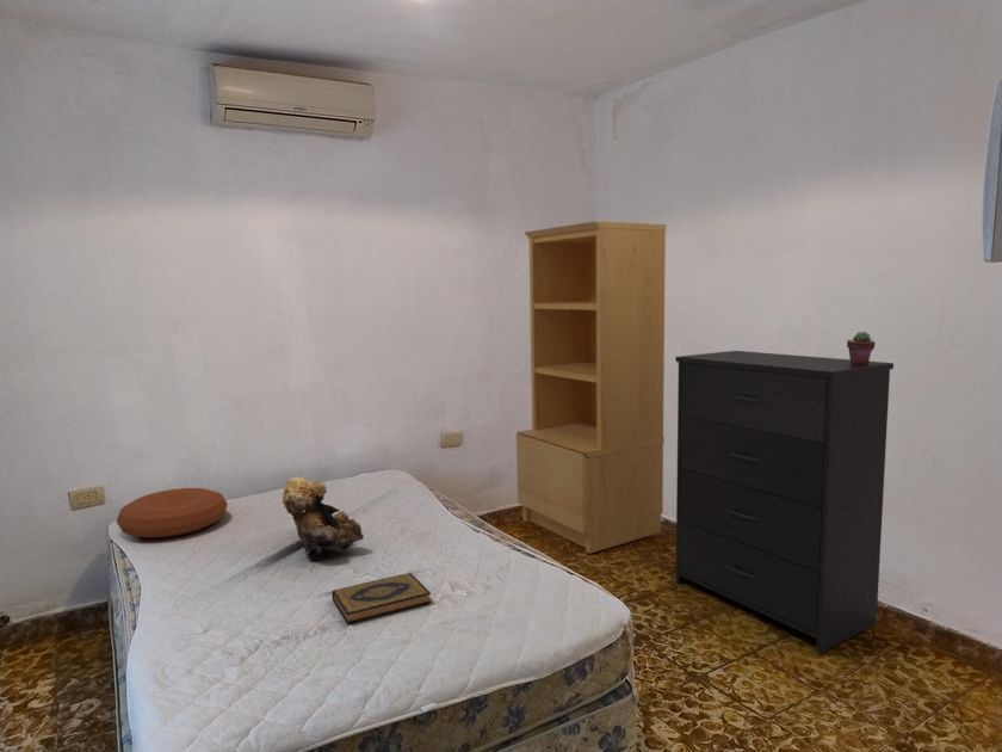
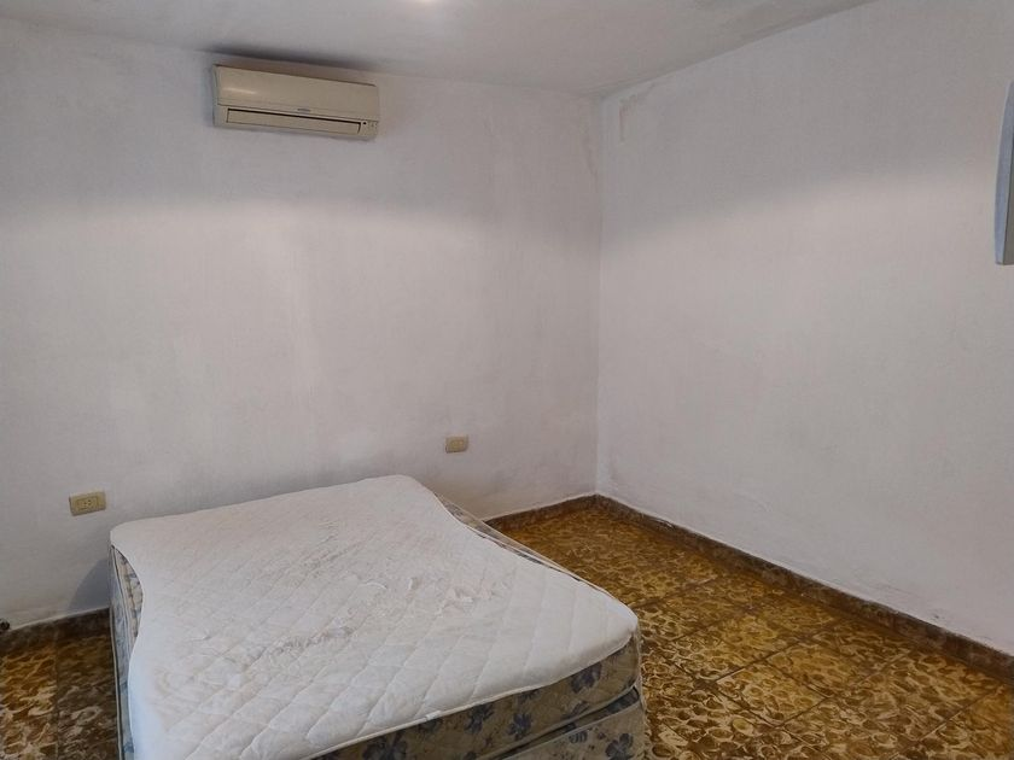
- cushion (173, 511)
- bookcase (587, 381)
- potted succulent (860, 346)
- teddy bear (323, 512)
- dresser (771, 483)
- hardback book (381, 596)
